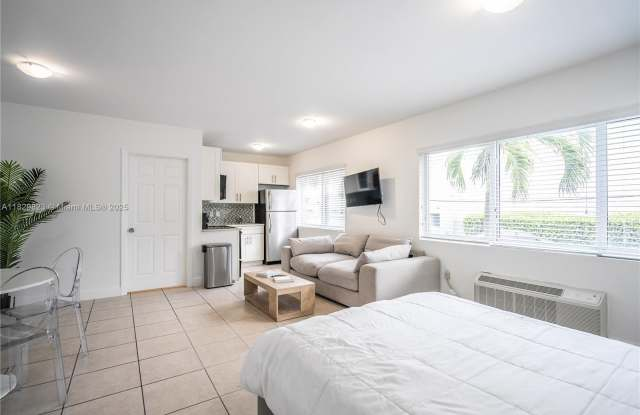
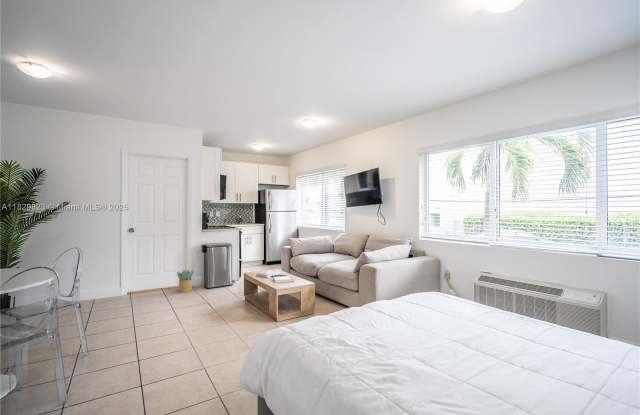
+ potted plant (184, 280)
